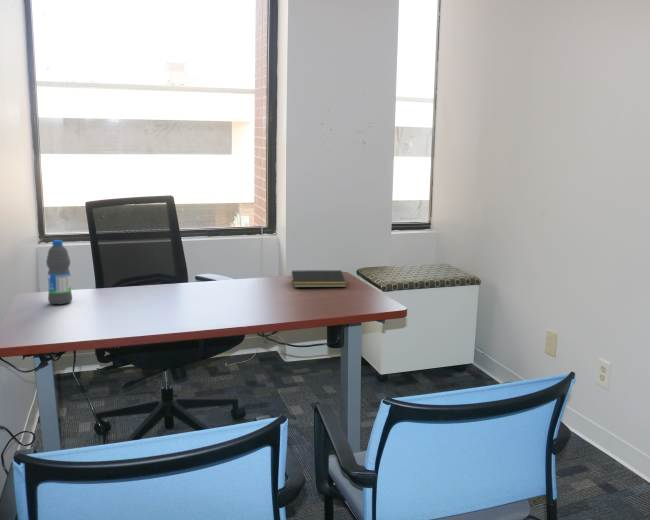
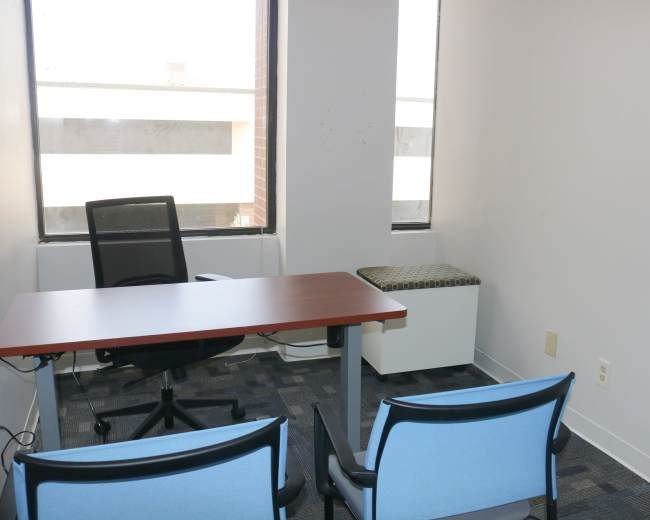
- notepad (318, 278)
- water bottle (58, 271)
